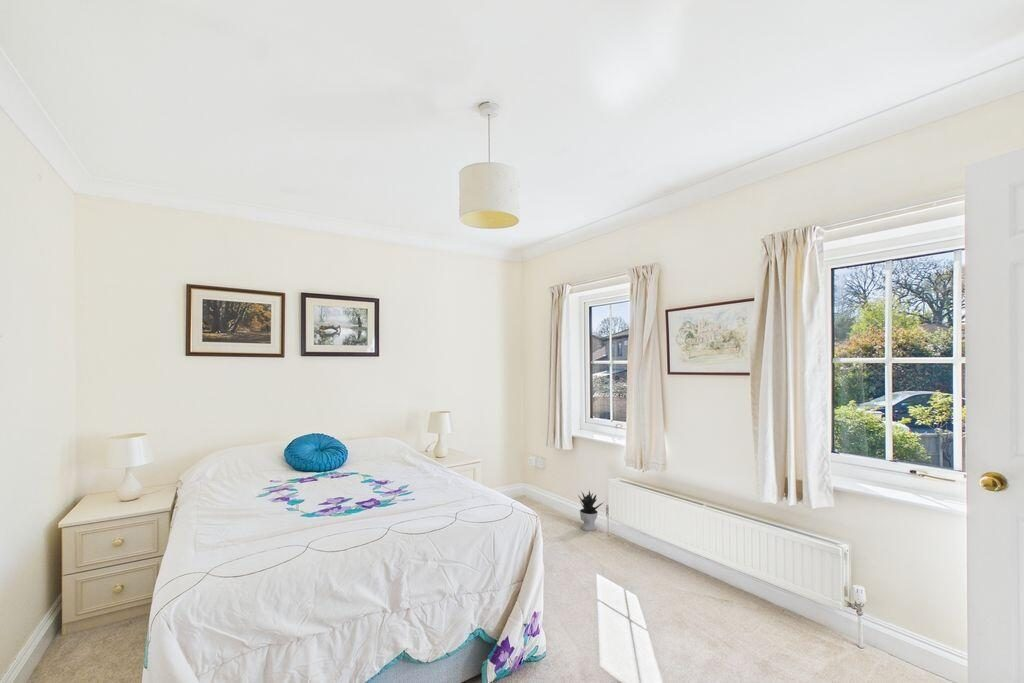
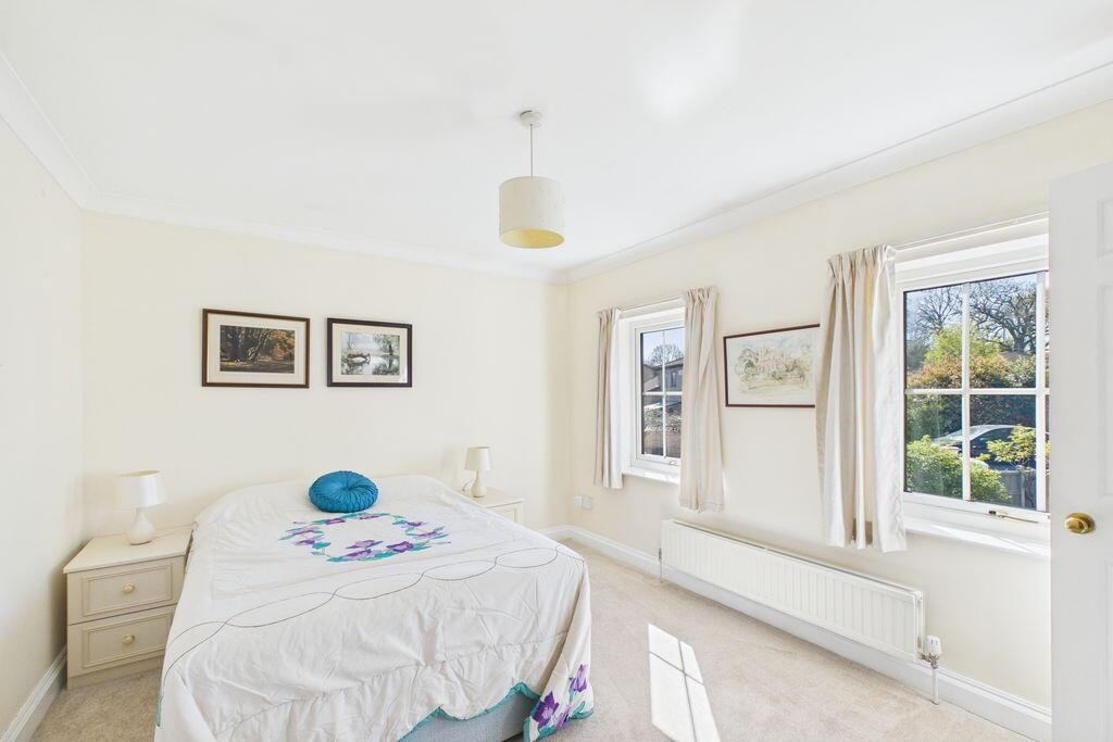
- potted plant (587, 509)
